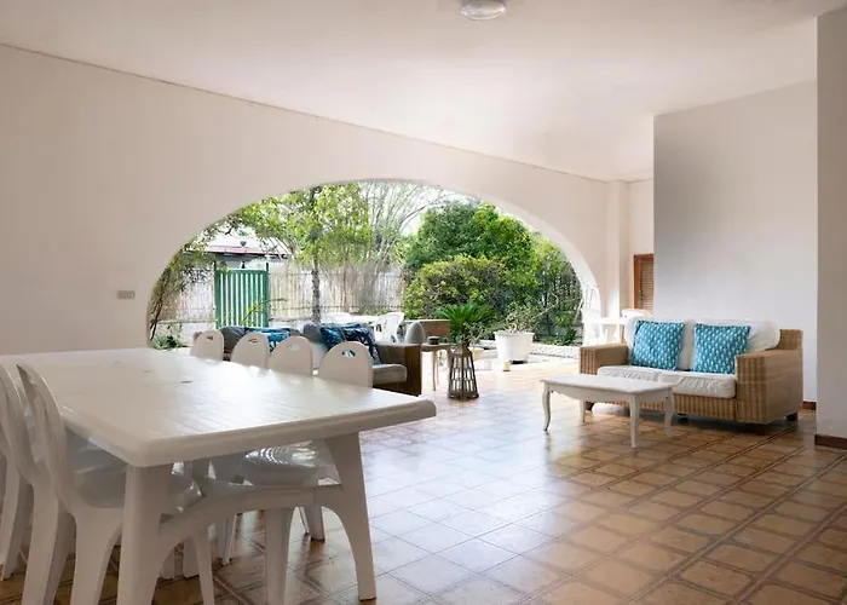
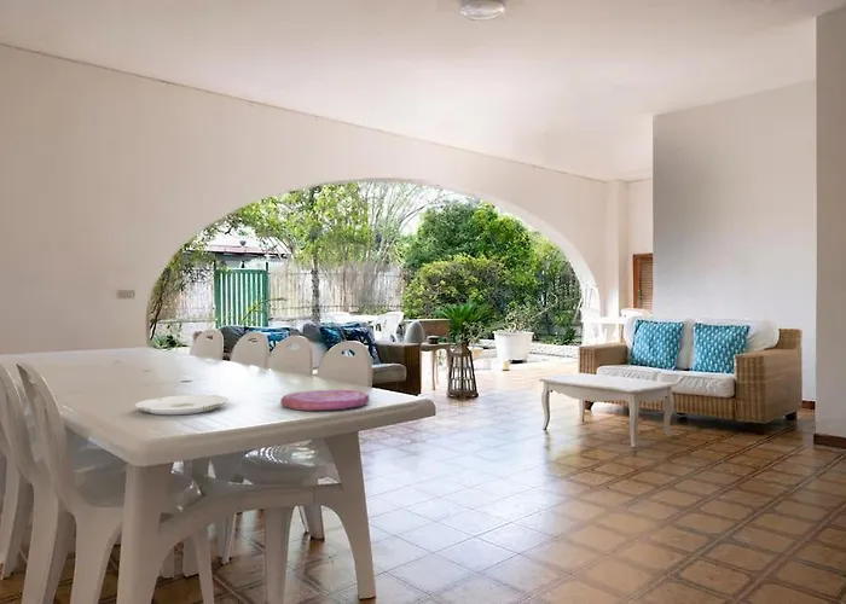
+ plate (182, 405)
+ plate (325, 399)
